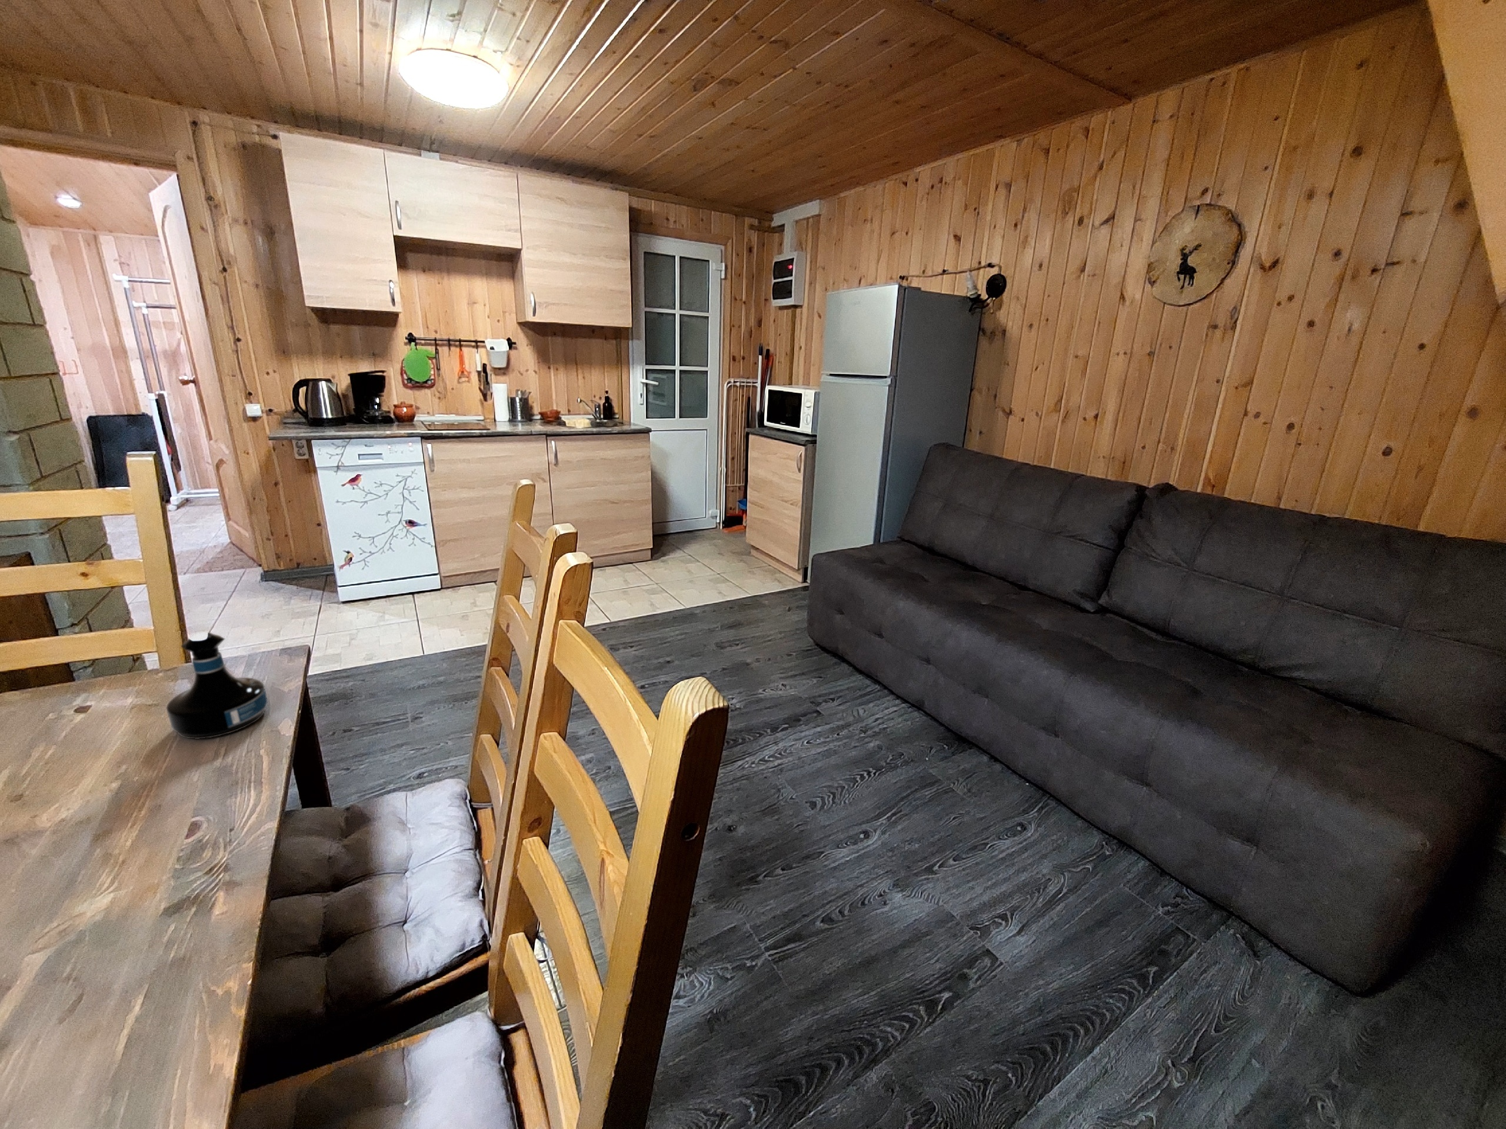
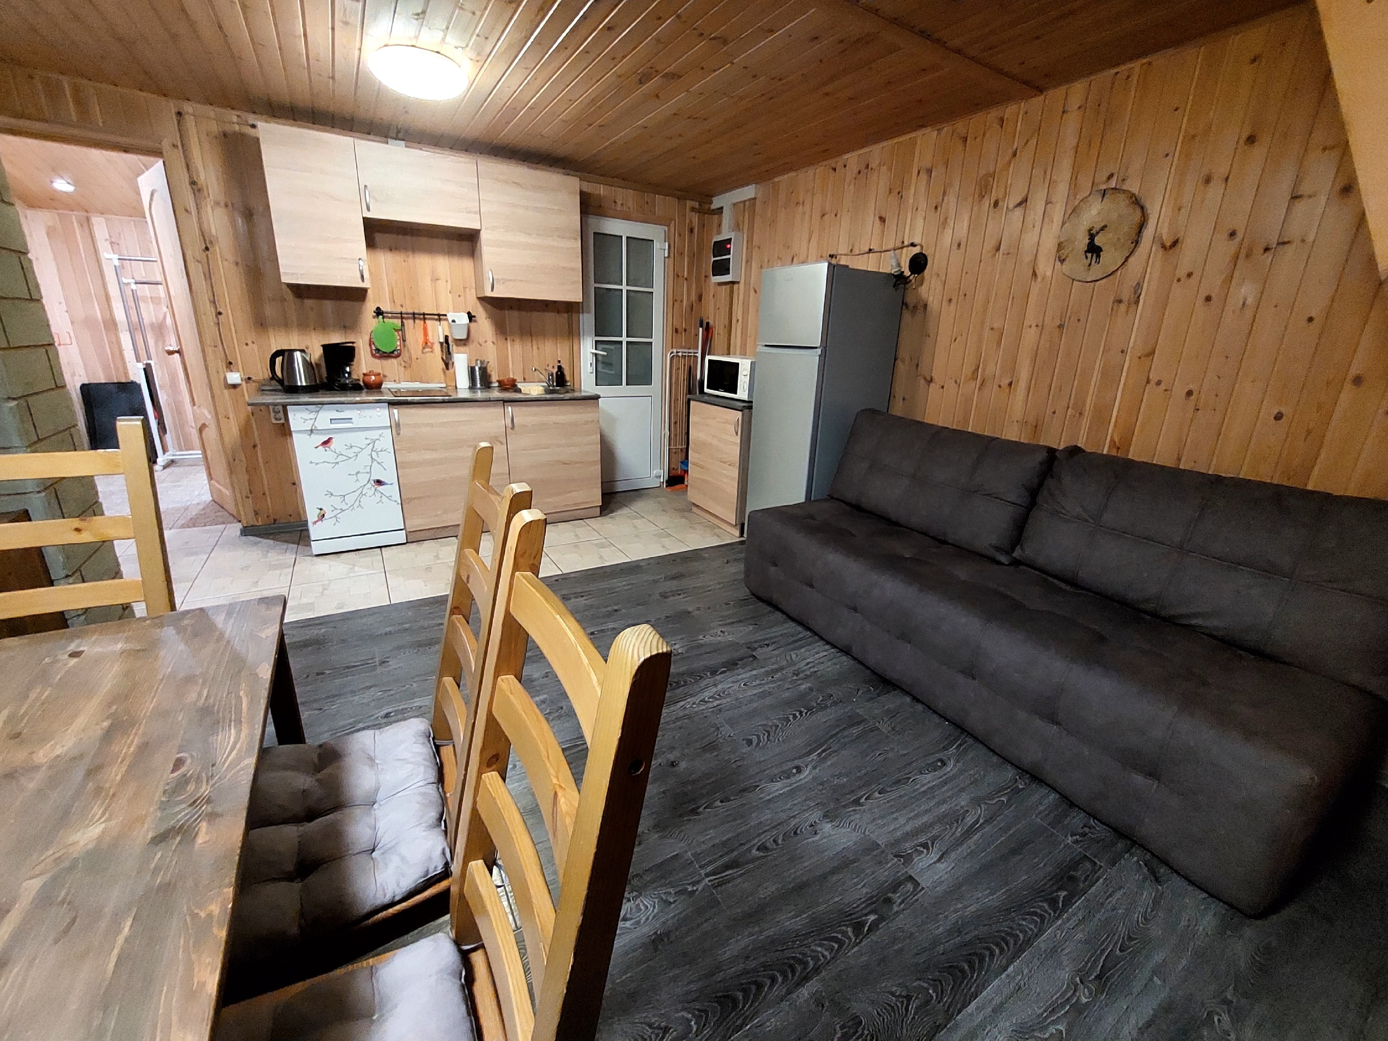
- tequila bottle (212, 678)
